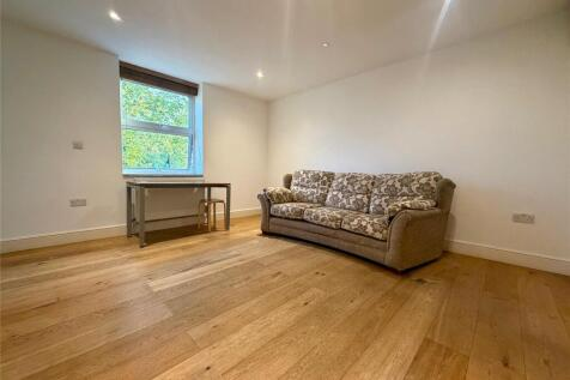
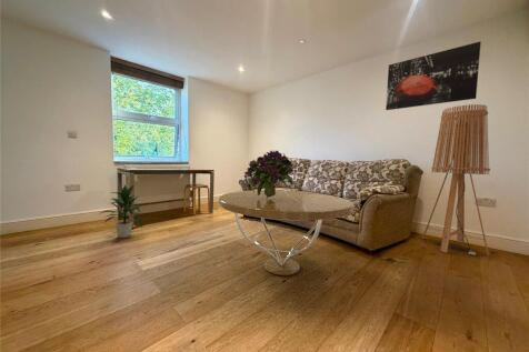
+ wall art (427, 80)
+ floor lamp (458, 179)
+ indoor plant (124, 211)
+ bouquet (271, 173)
+ coffee table (283, 232)
